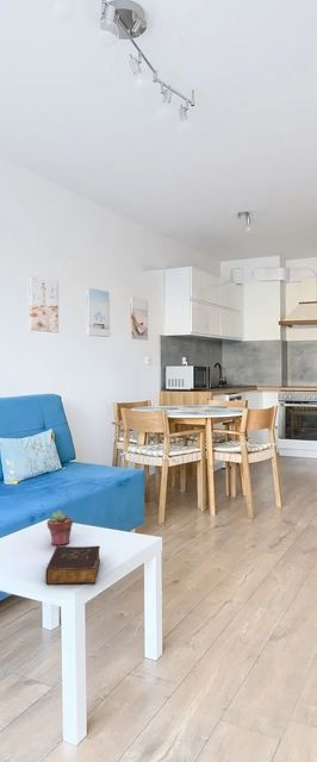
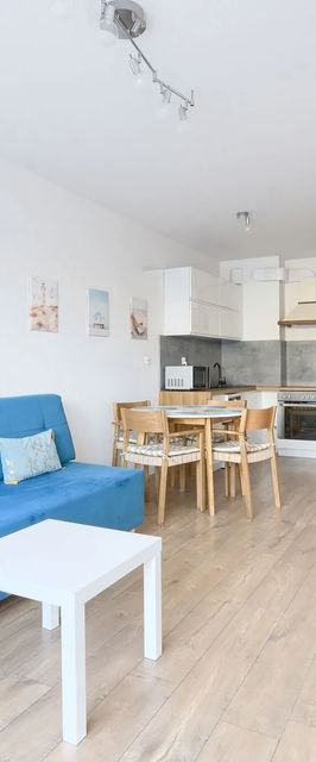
- potted succulent (60, 526)
- book (74, 563)
